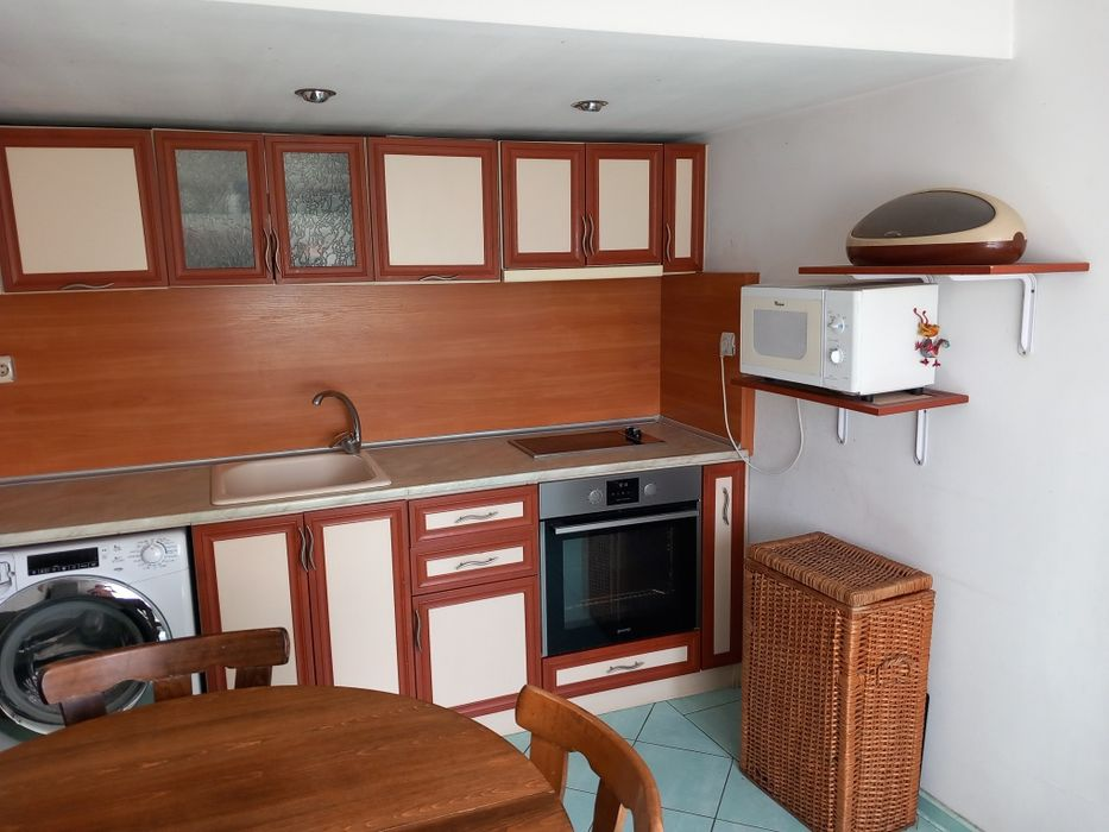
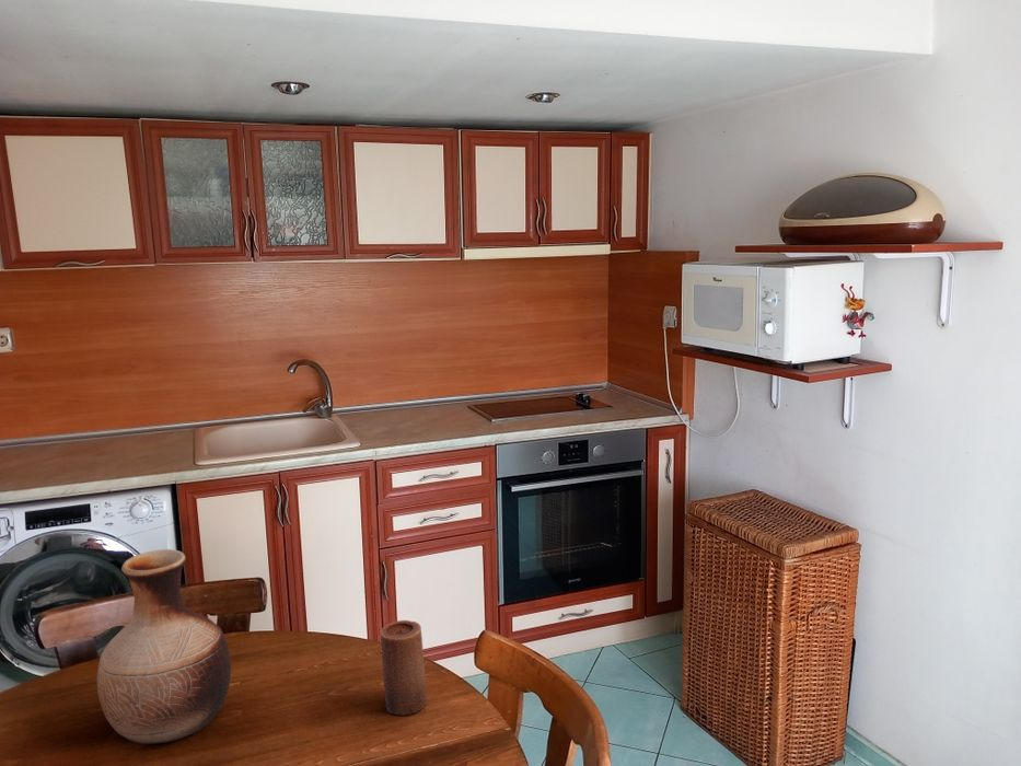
+ candle (403, 666)
+ vase (163, 640)
